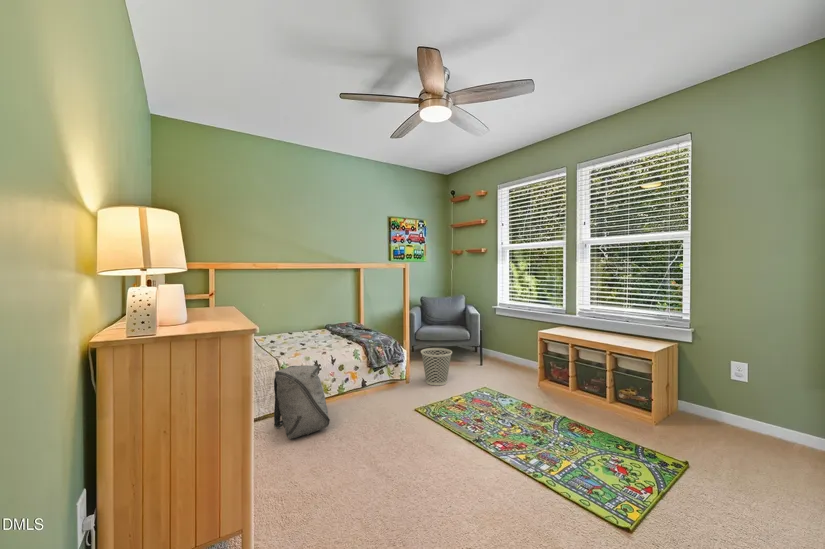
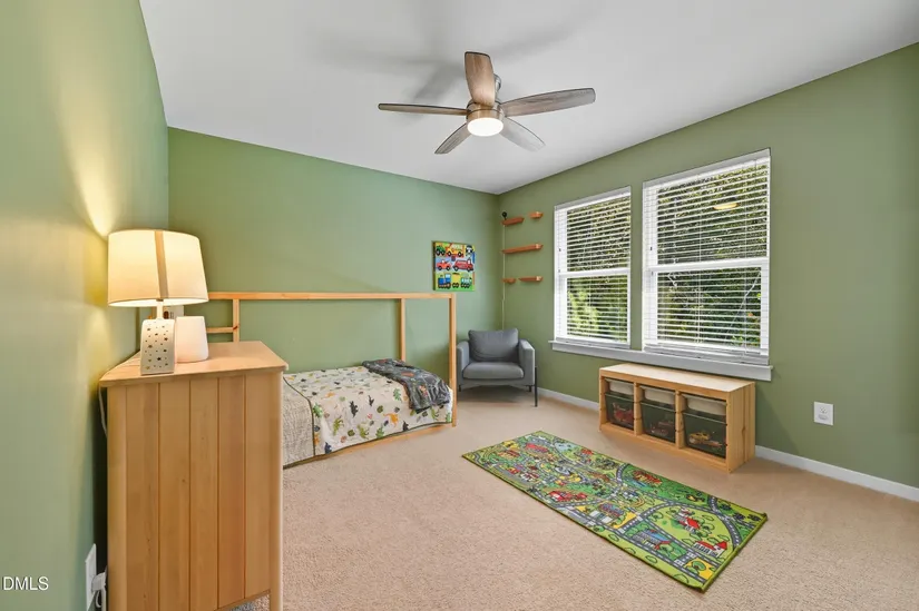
- wastebasket (436, 366)
- backpack (300, 397)
